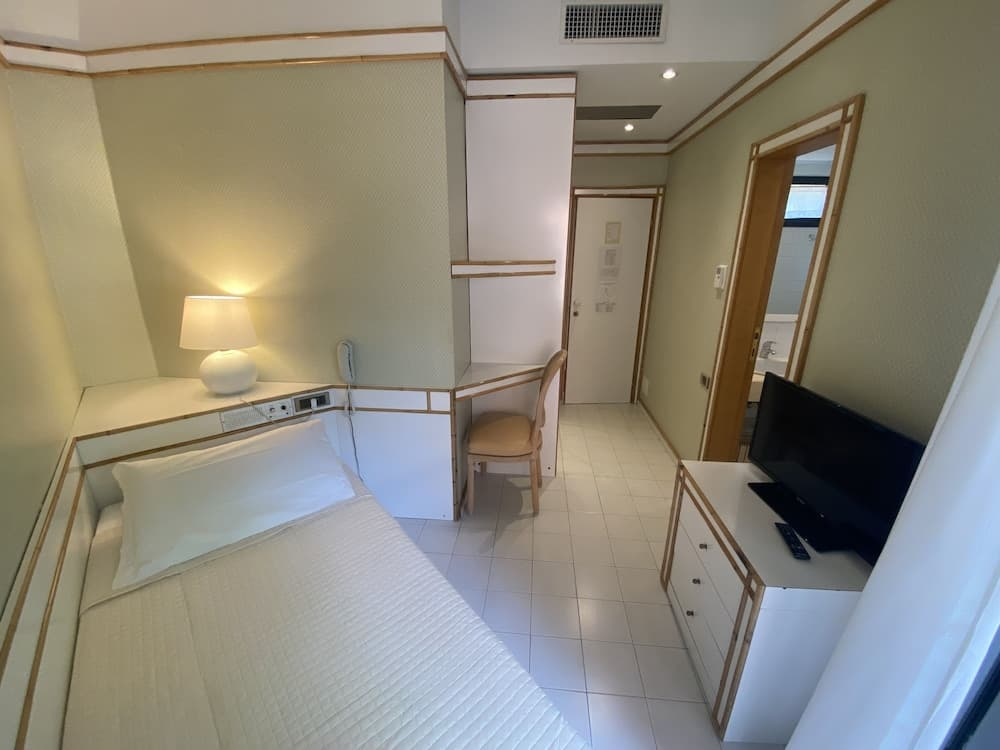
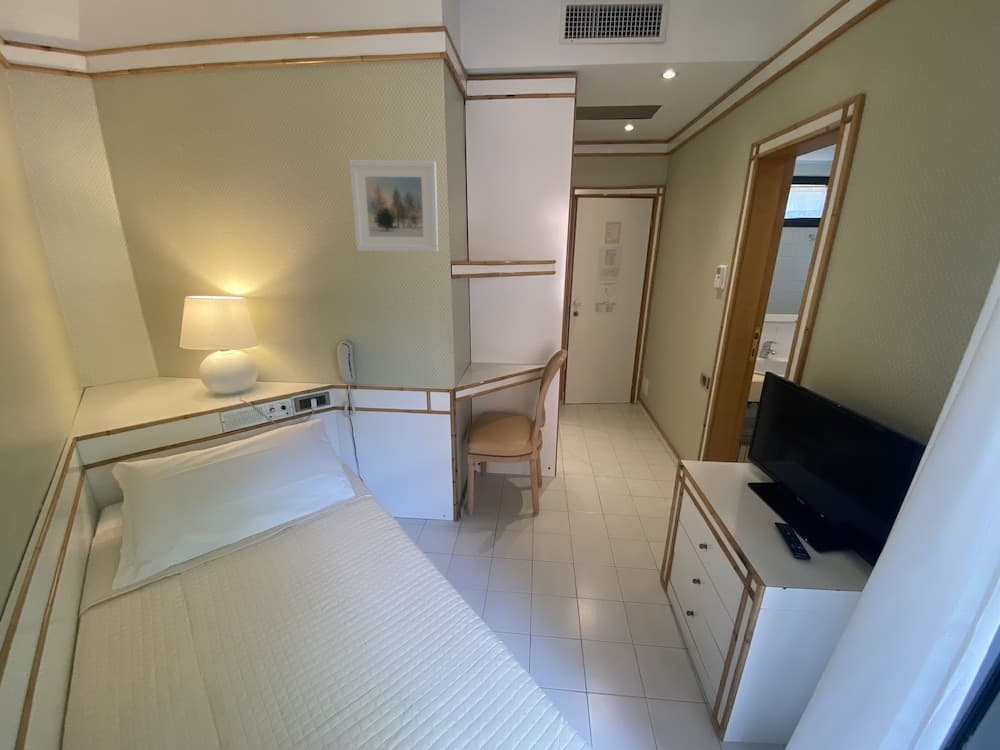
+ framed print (395, 207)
